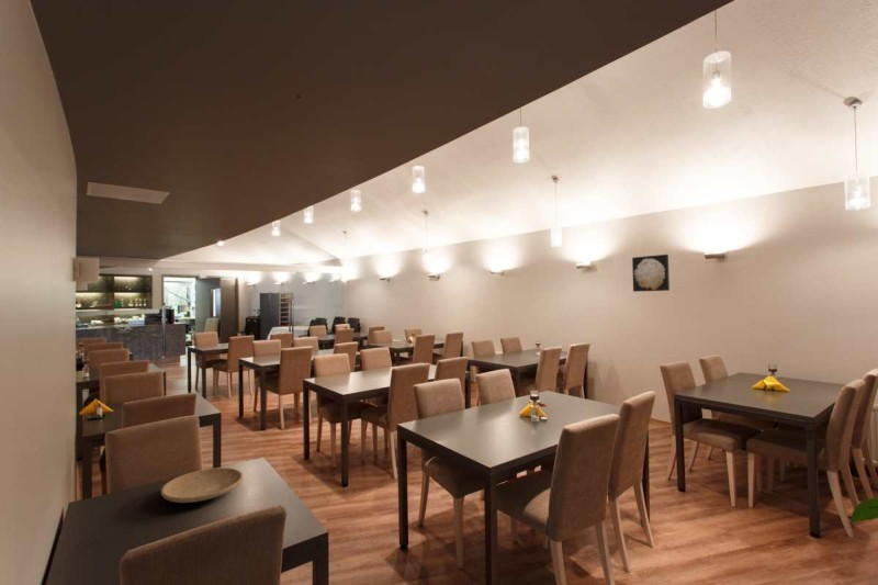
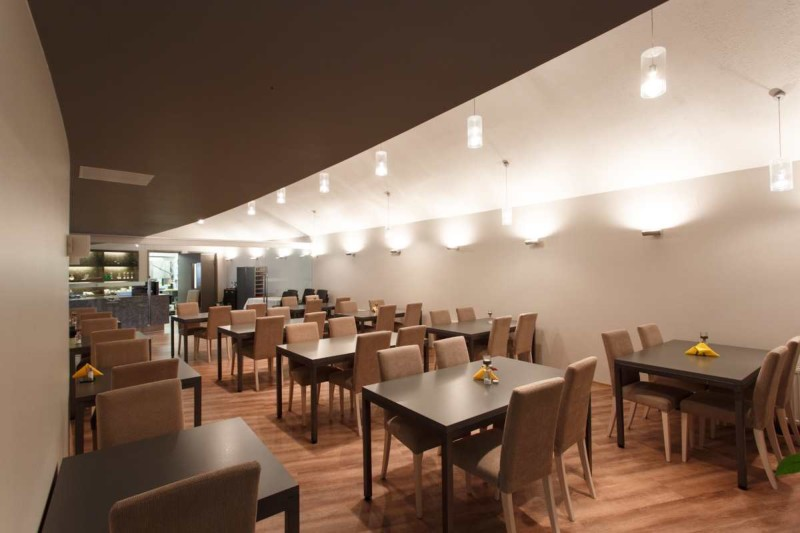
- wall art (650, 273)
- plate (203, 487)
